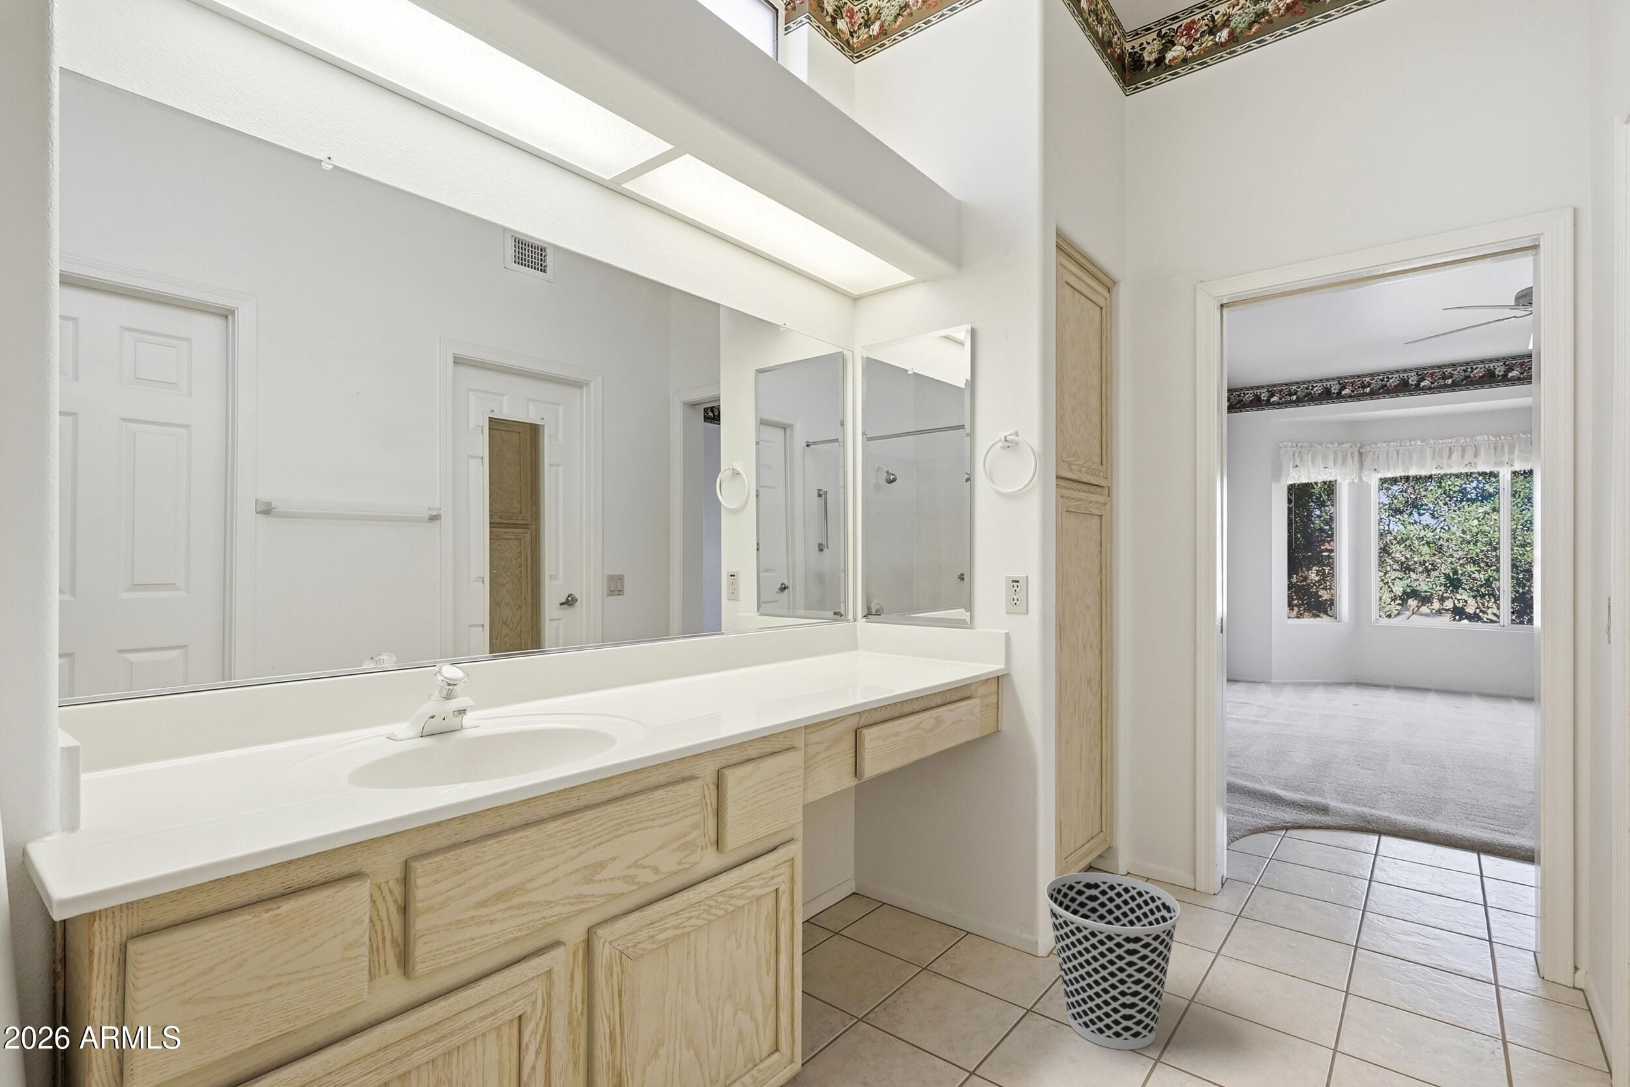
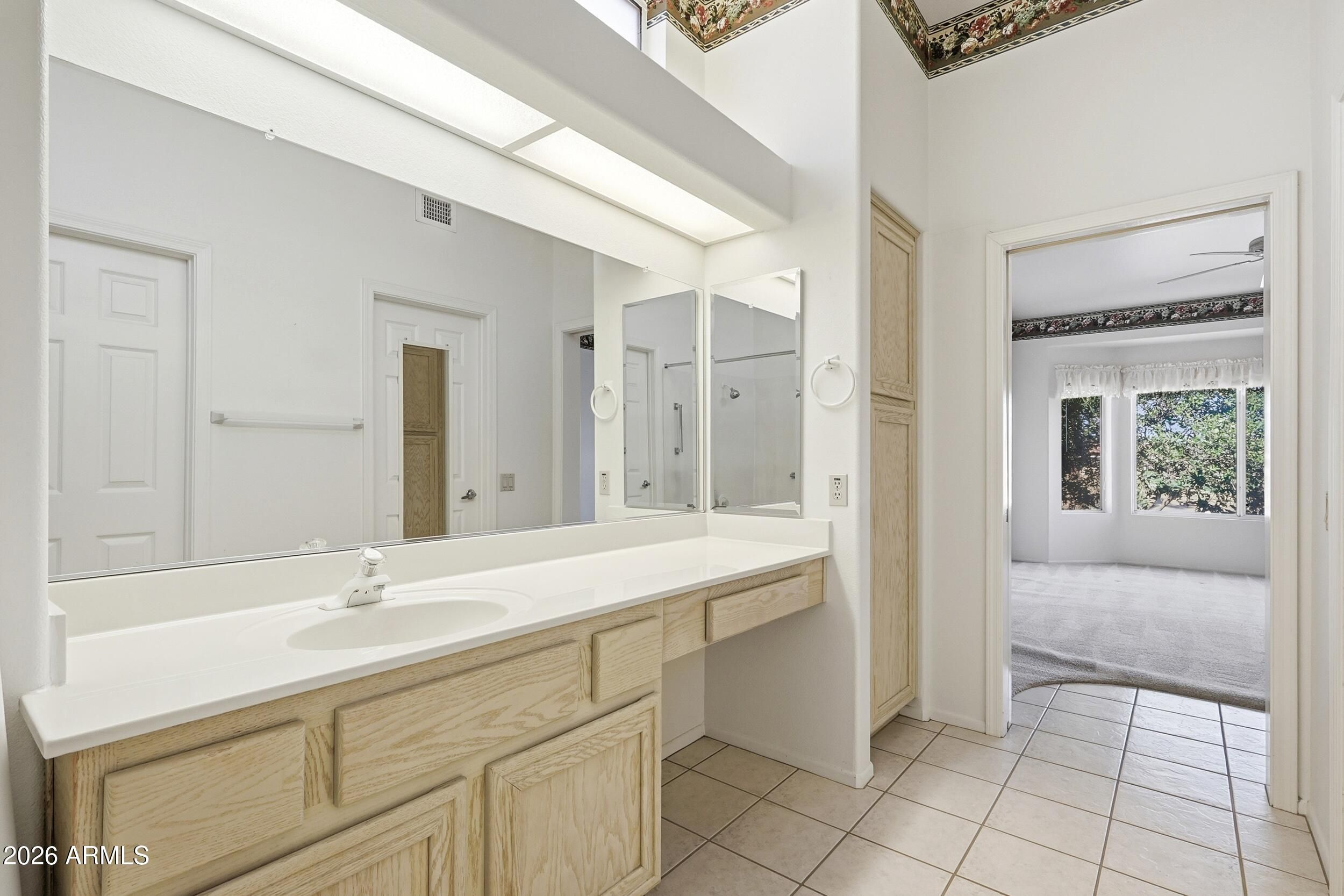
- wastebasket (1111, 961)
